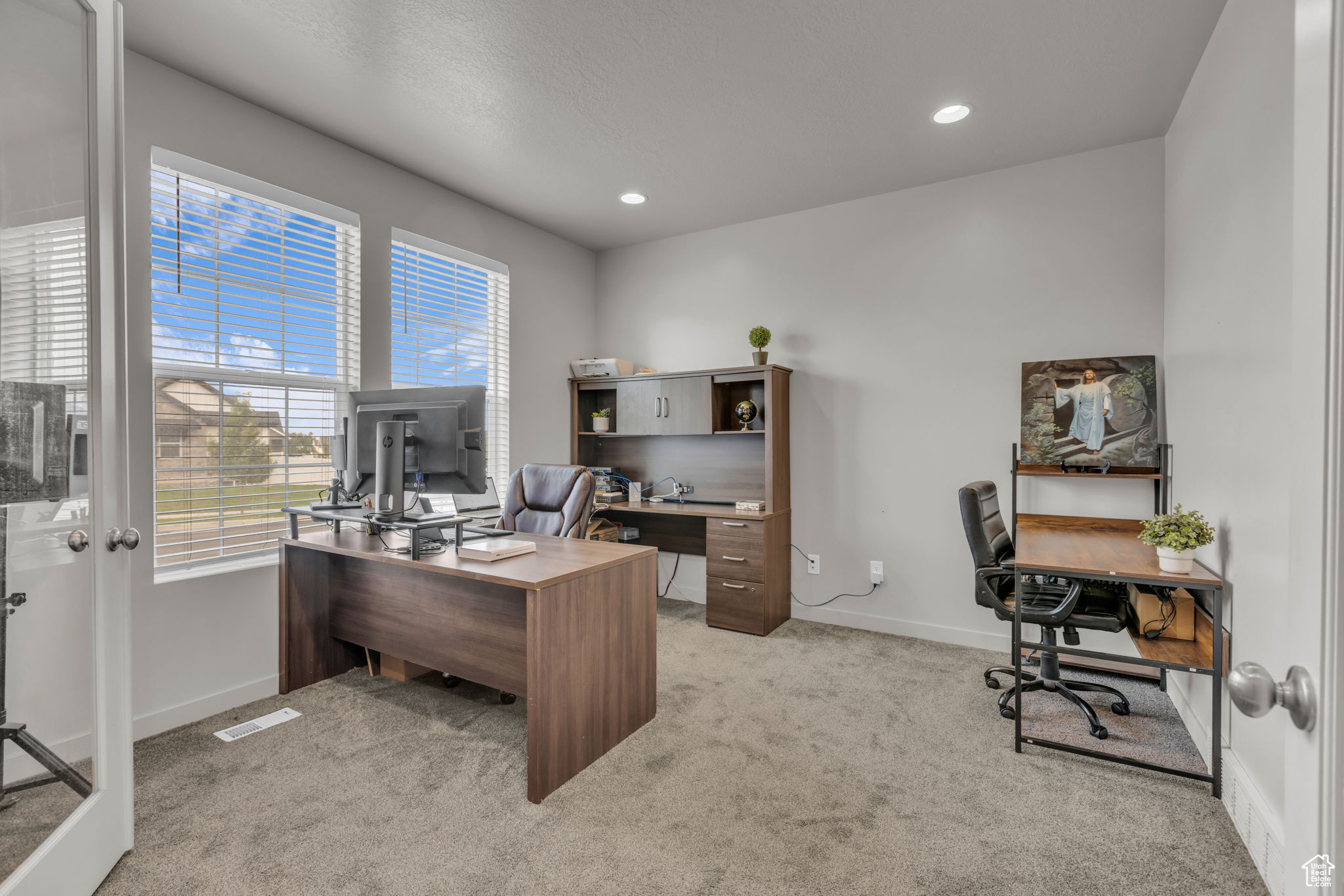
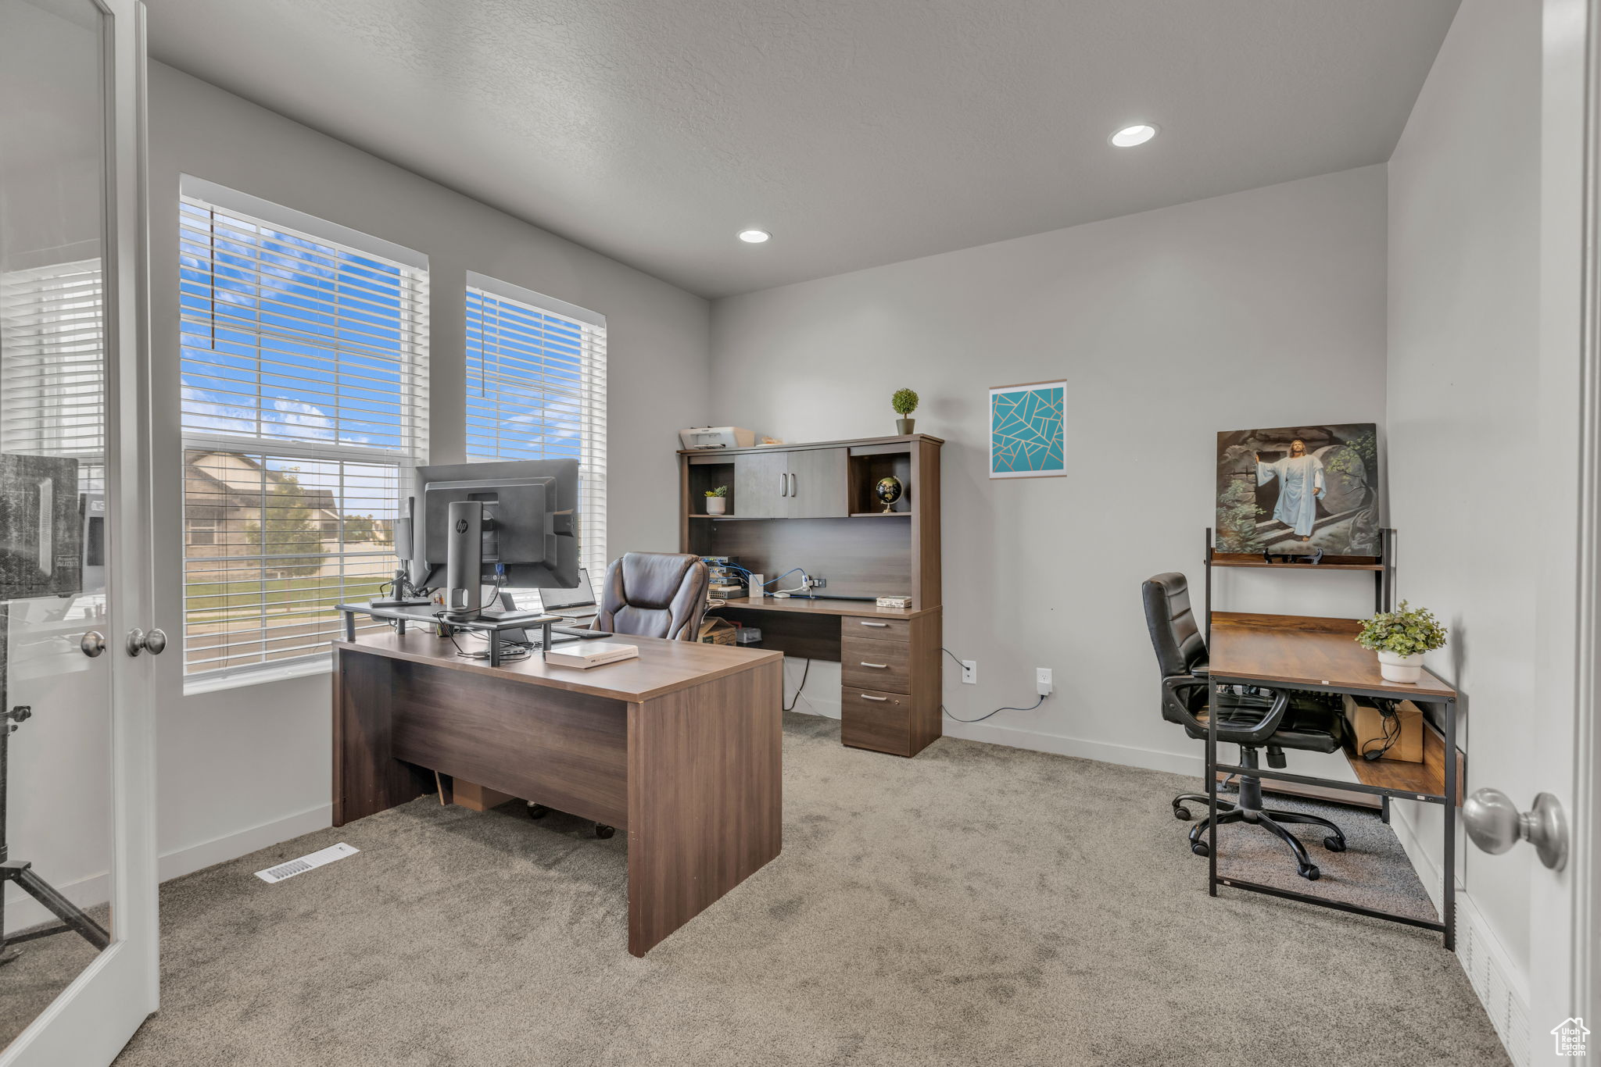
+ wall art (1027, 430)
